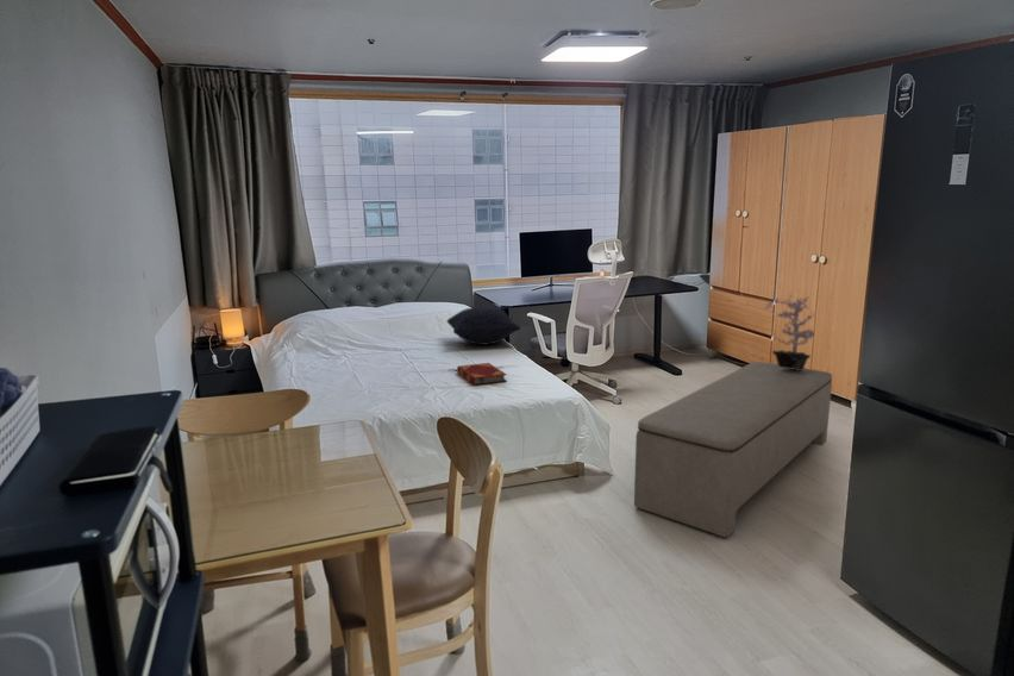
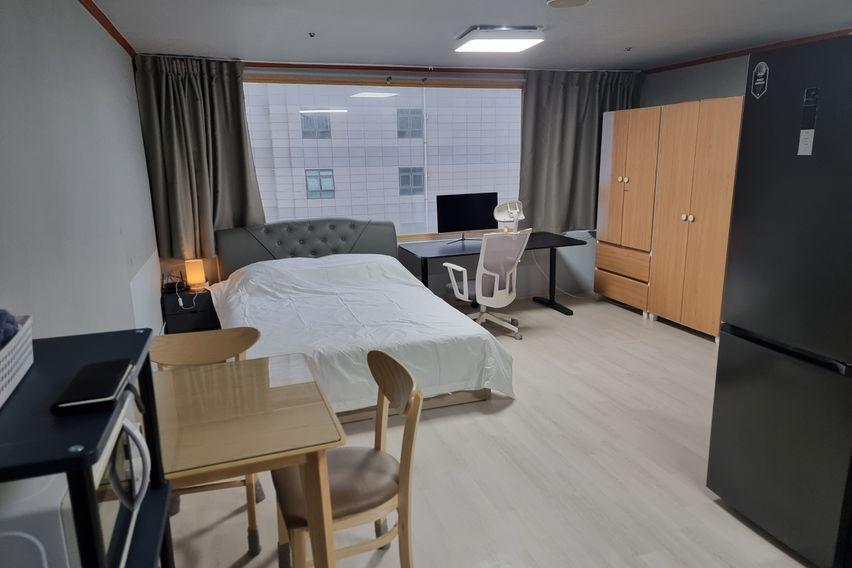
- pillow (482, 324)
- bench (743, 431)
- potted plant (788, 334)
- hardback book (481, 373)
